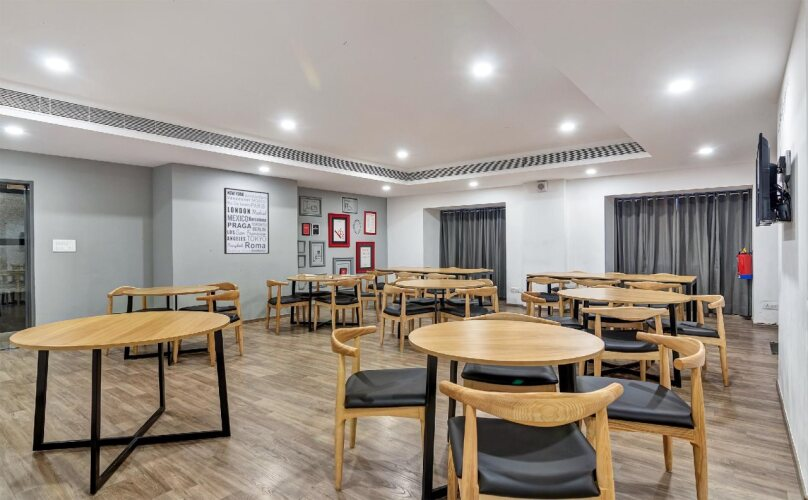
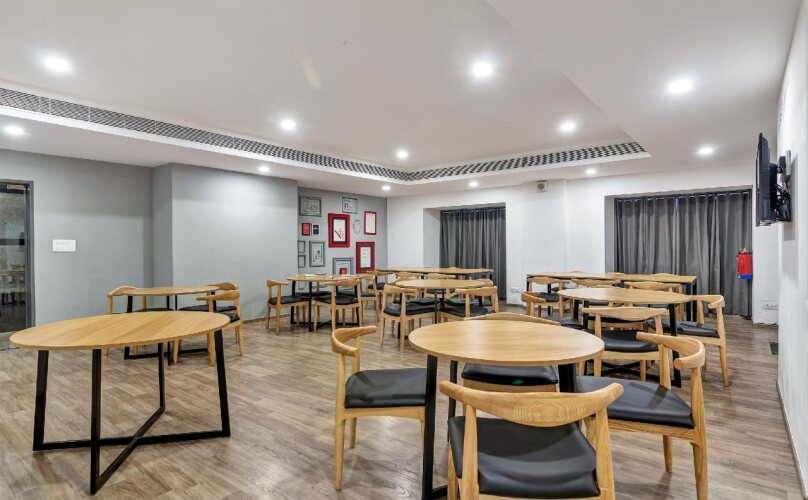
- wall art (247, 222)
